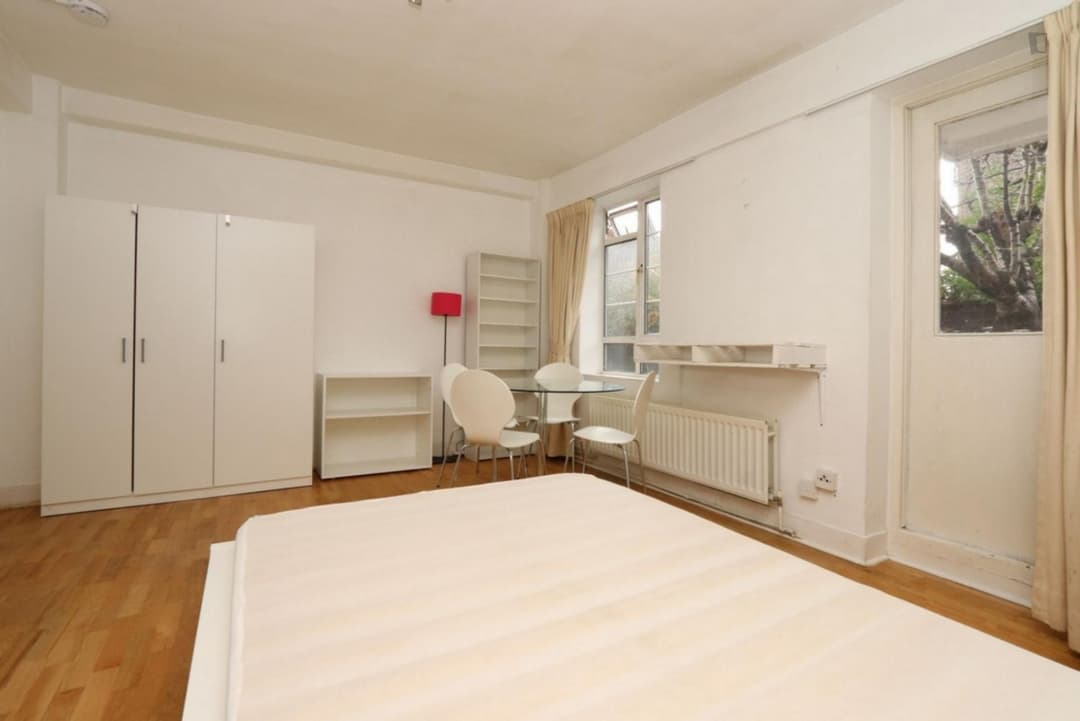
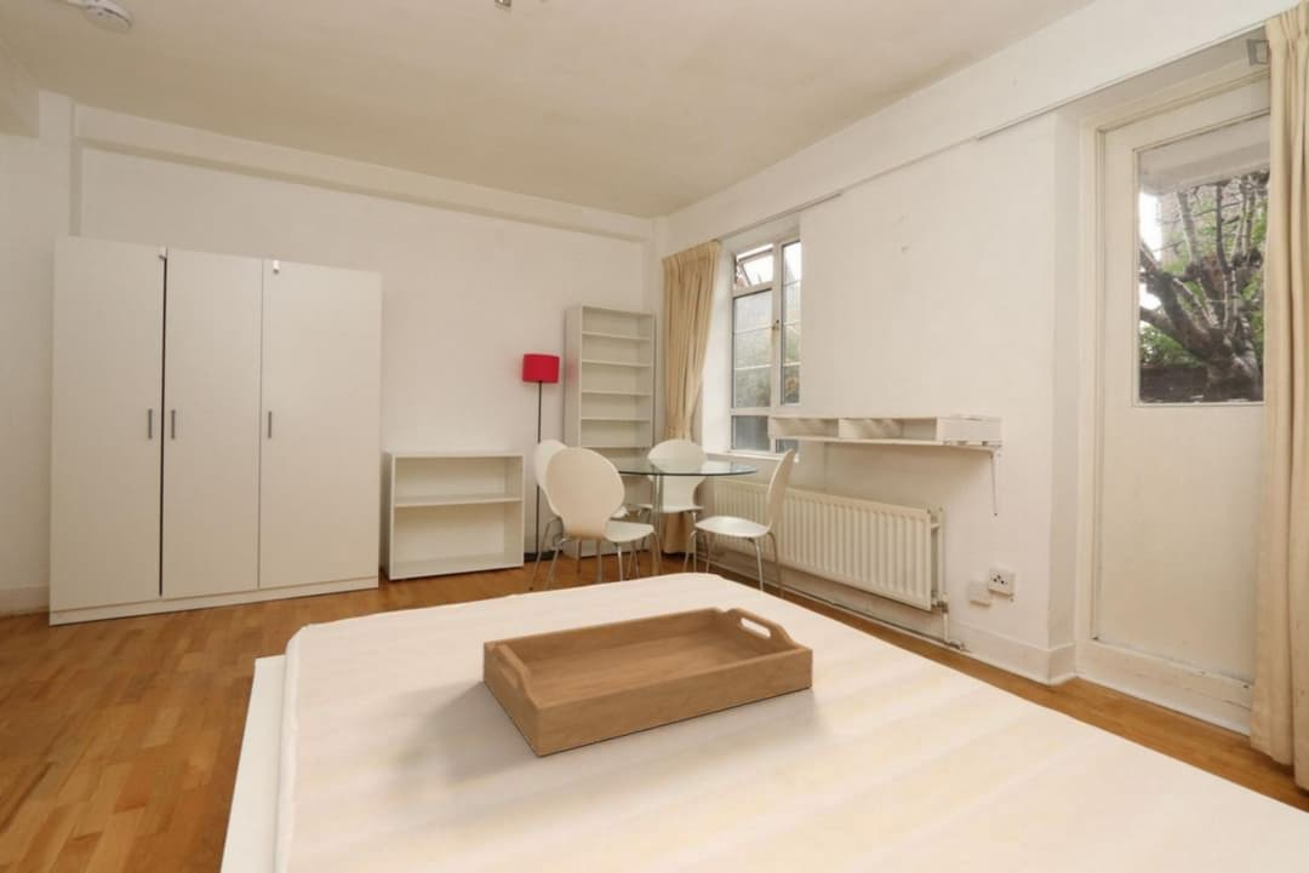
+ serving tray (646, 657)
